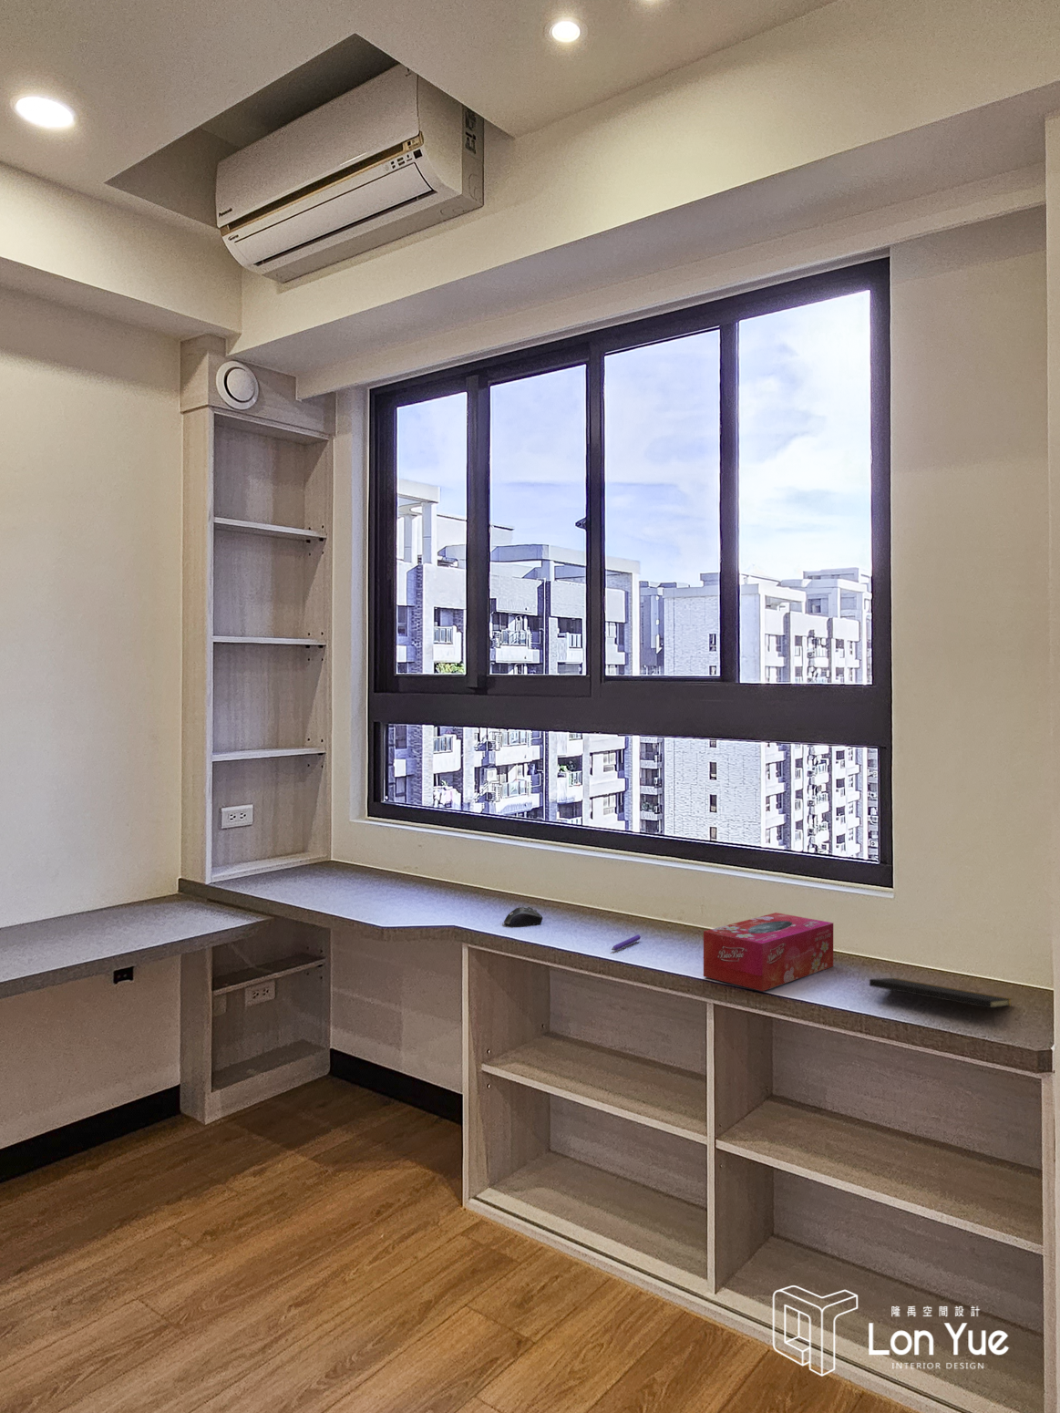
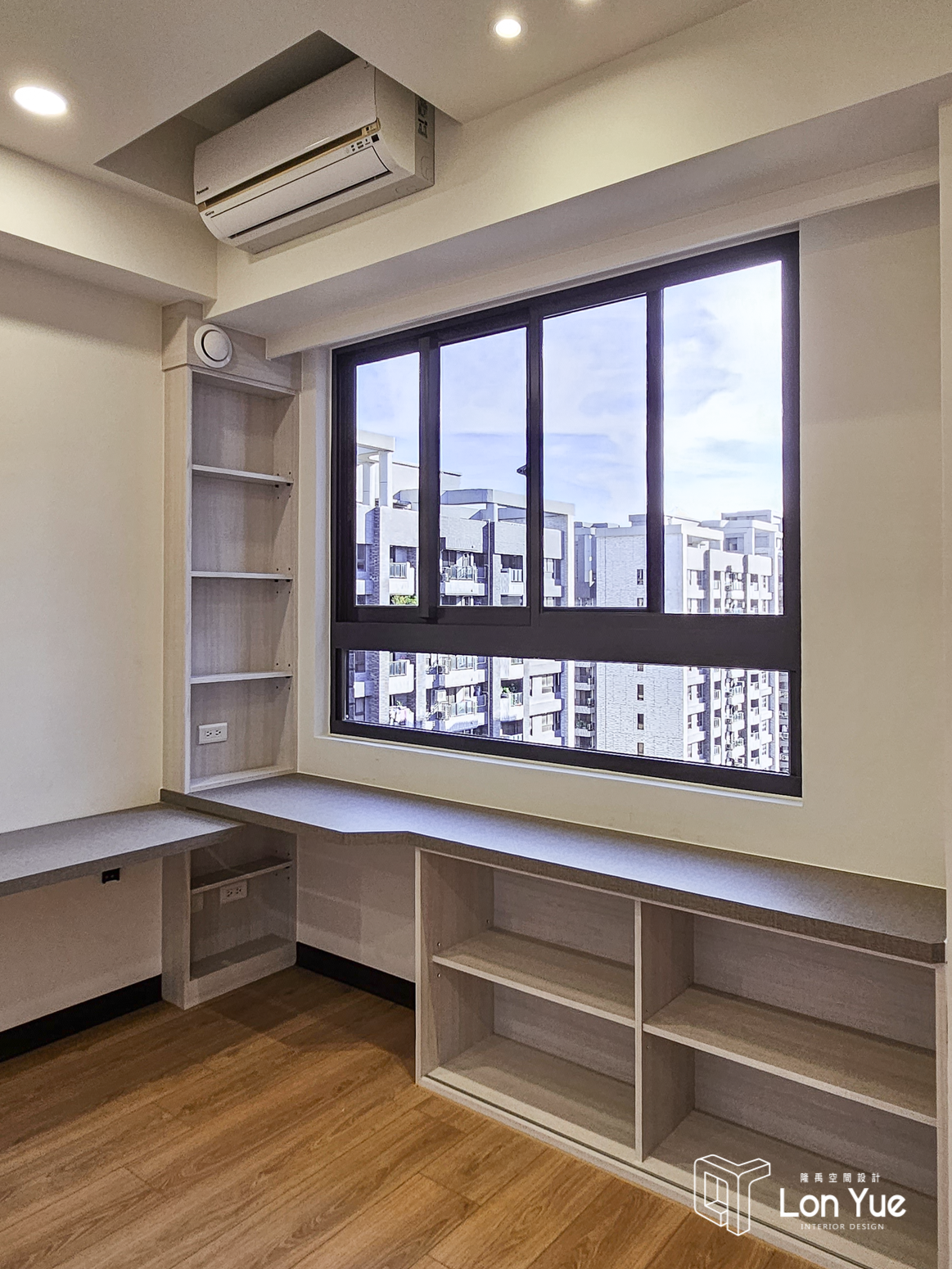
- computer mouse (523, 915)
- pen (626, 943)
- notepad (940, 992)
- tissue box (769, 949)
